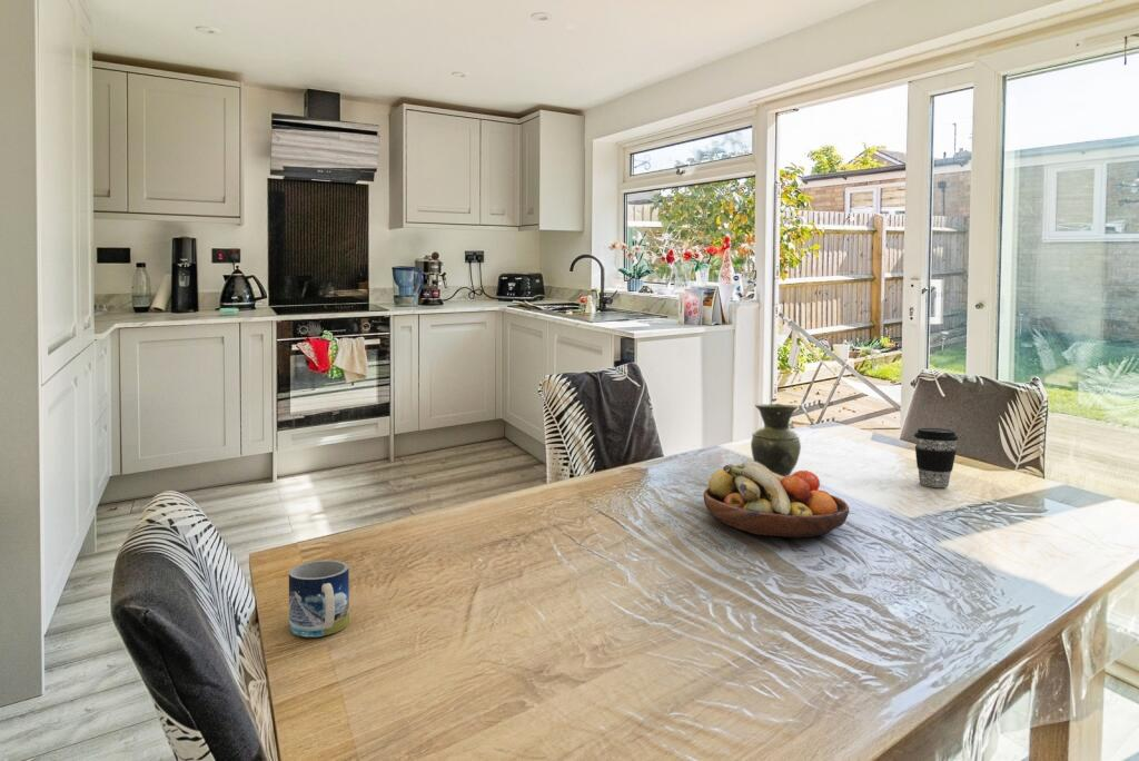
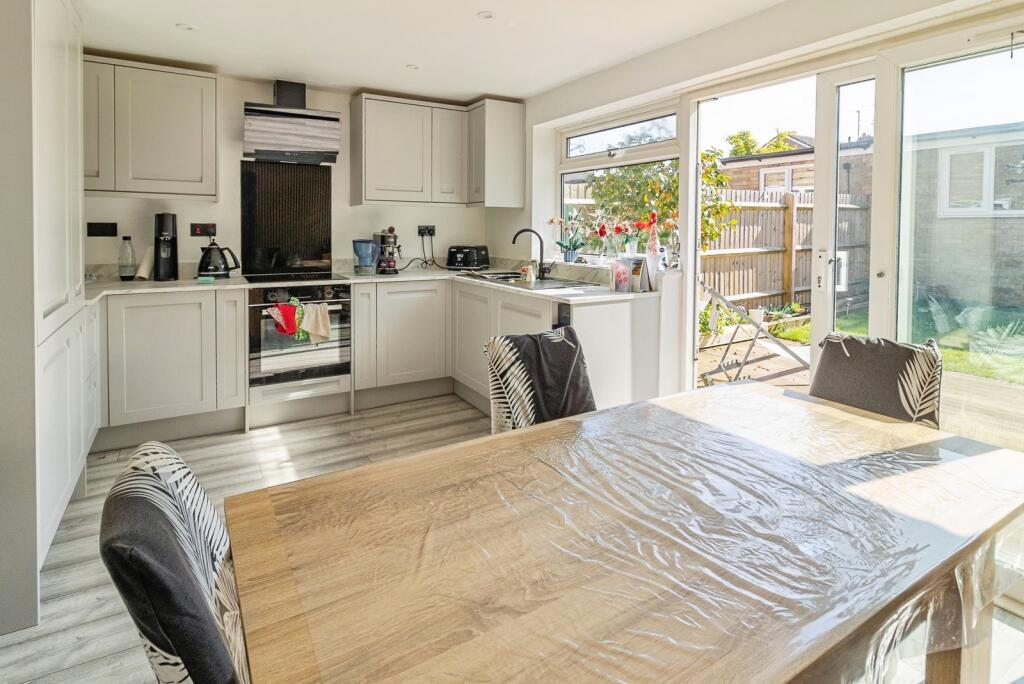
- coffee cup (934, 457)
- fruit bowl (774, 492)
- mug (321, 601)
- vase (775, 441)
